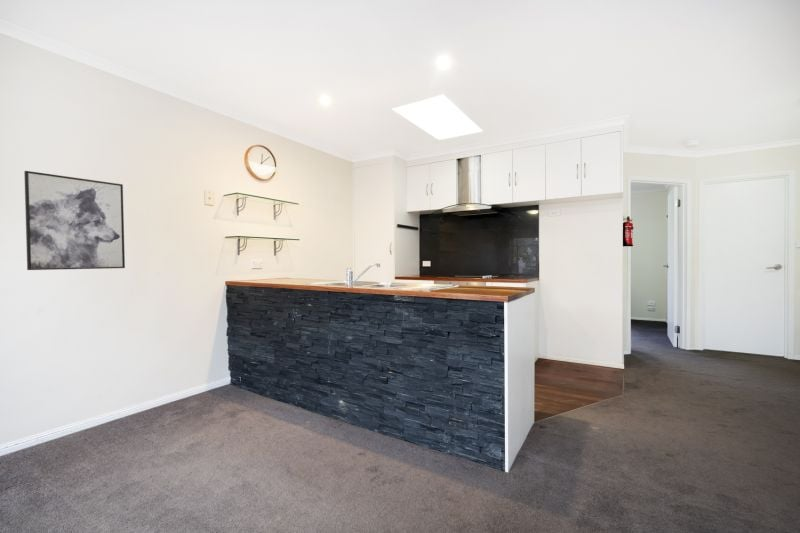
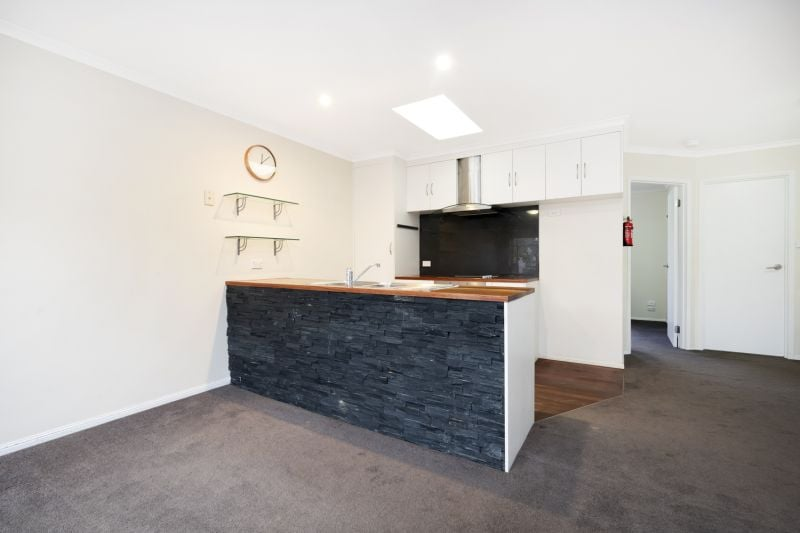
- wall art (78, 223)
